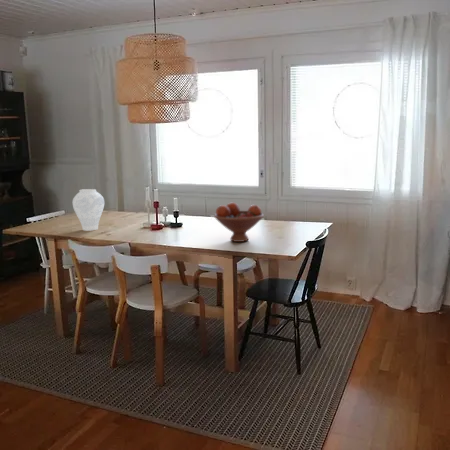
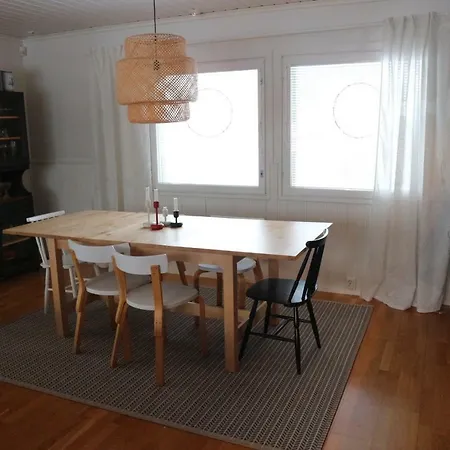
- vase (89, 209)
- fruit bowl (239, 222)
